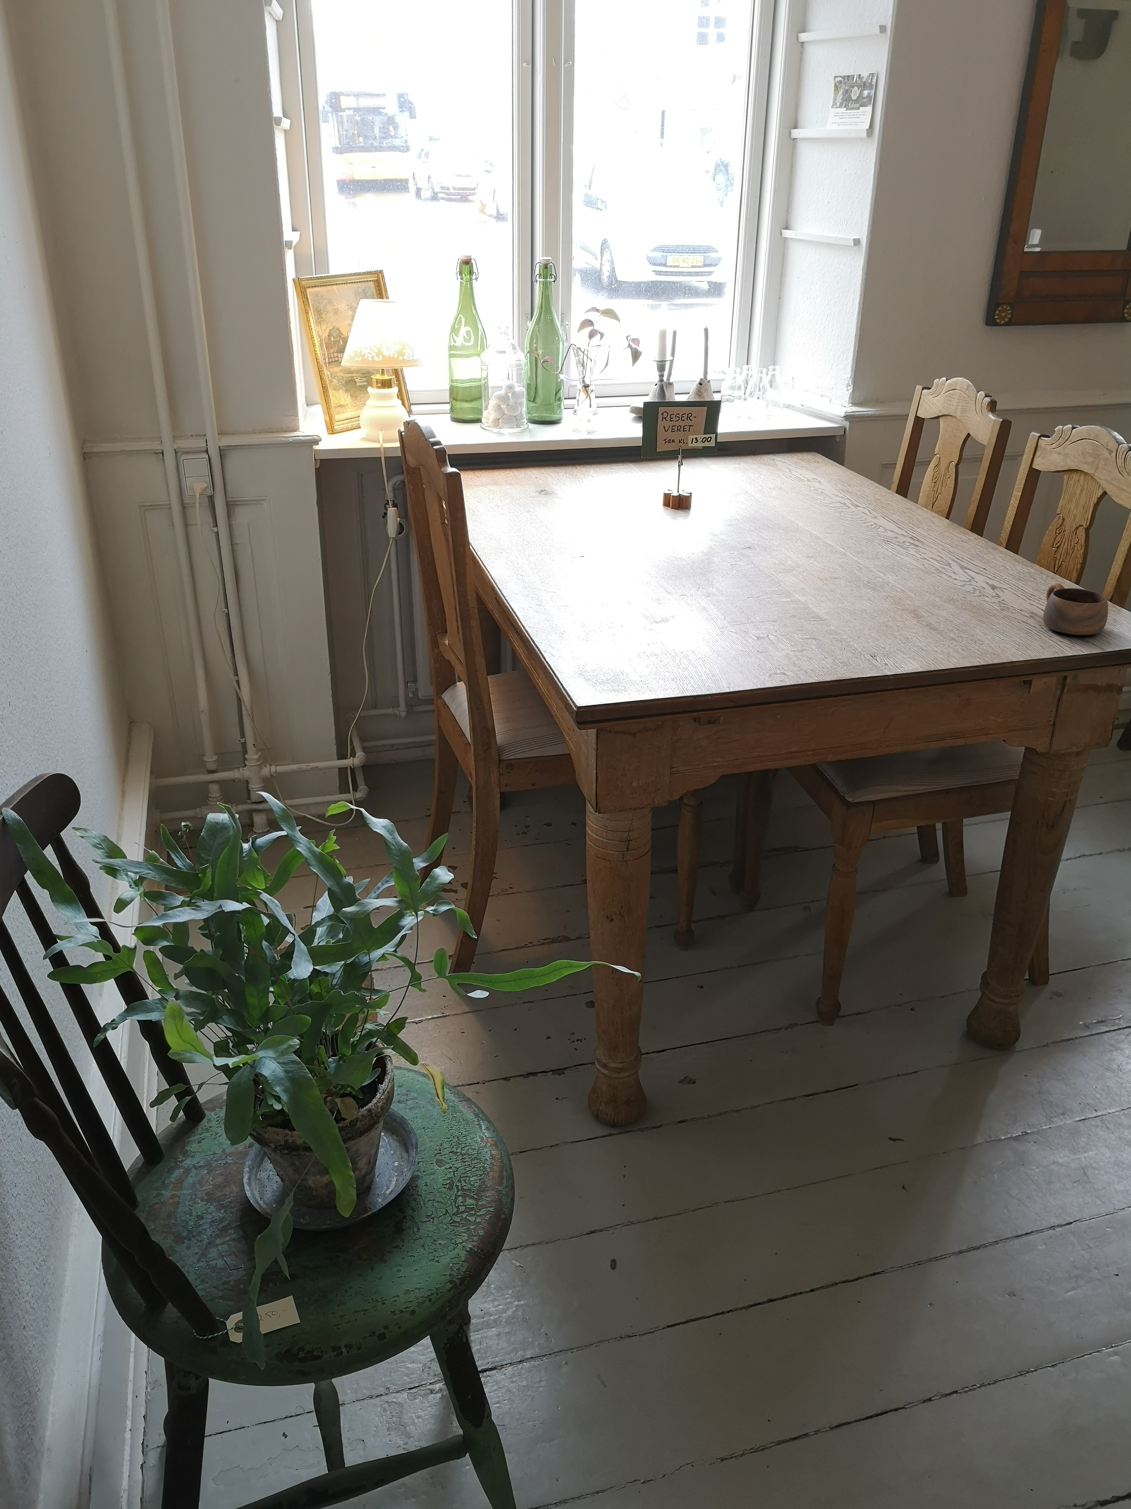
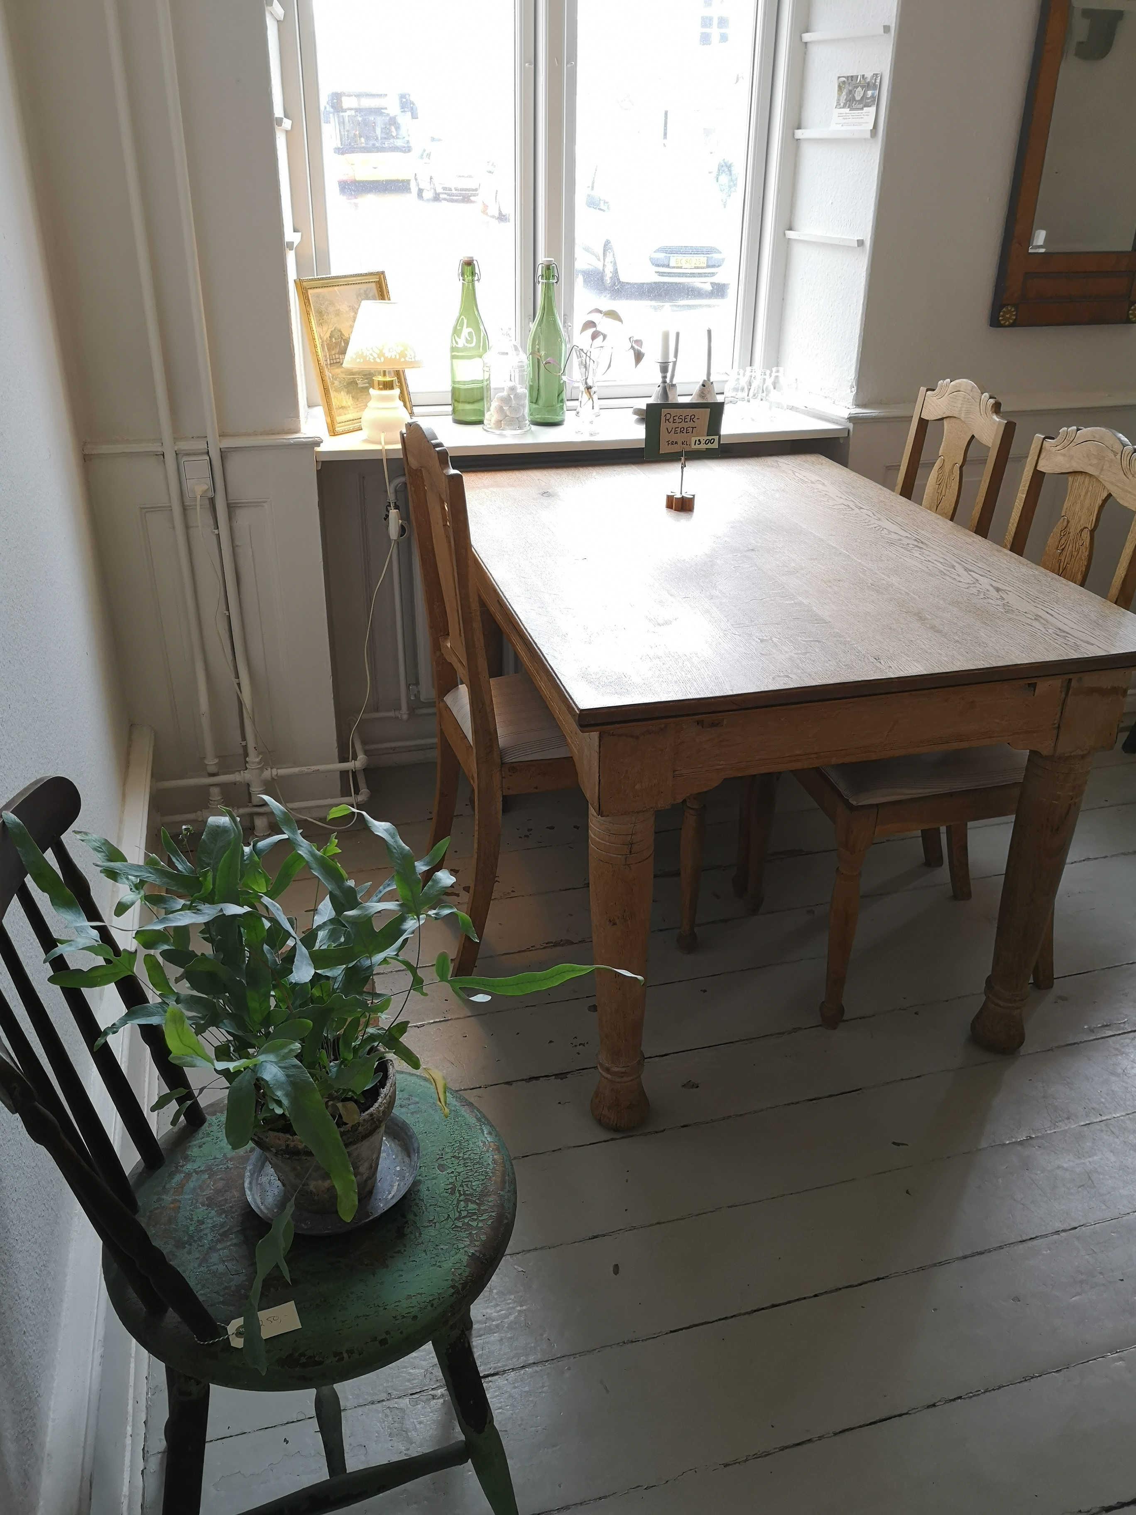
- cup (1073, 607)
